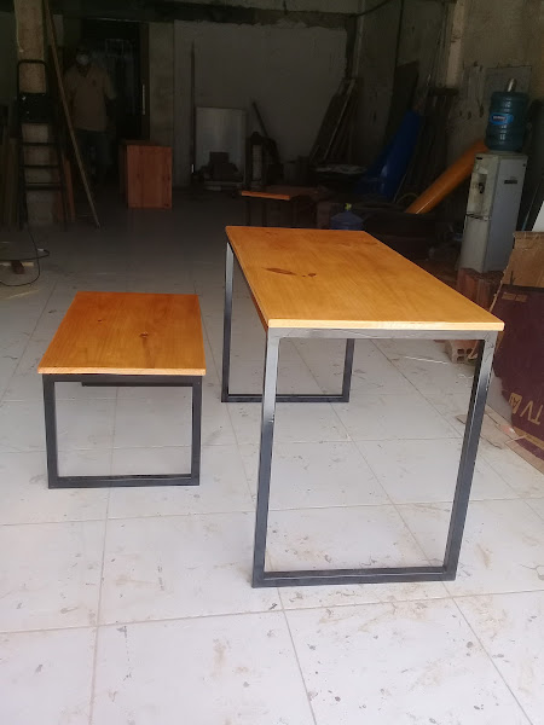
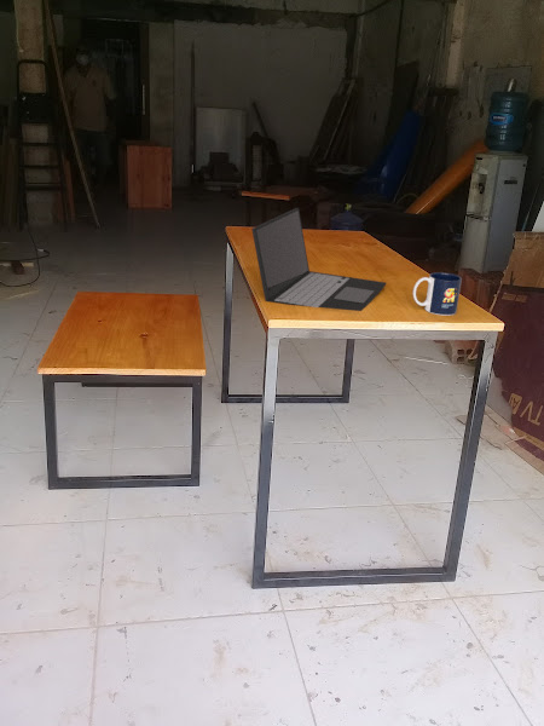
+ mug (435, 293)
+ laptop (319, 272)
